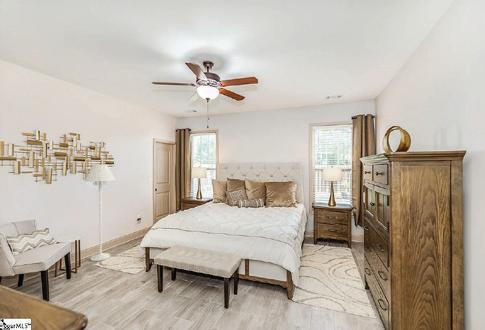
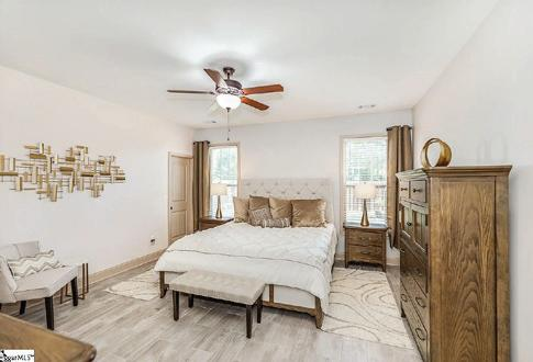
- floor lamp (100, 211)
